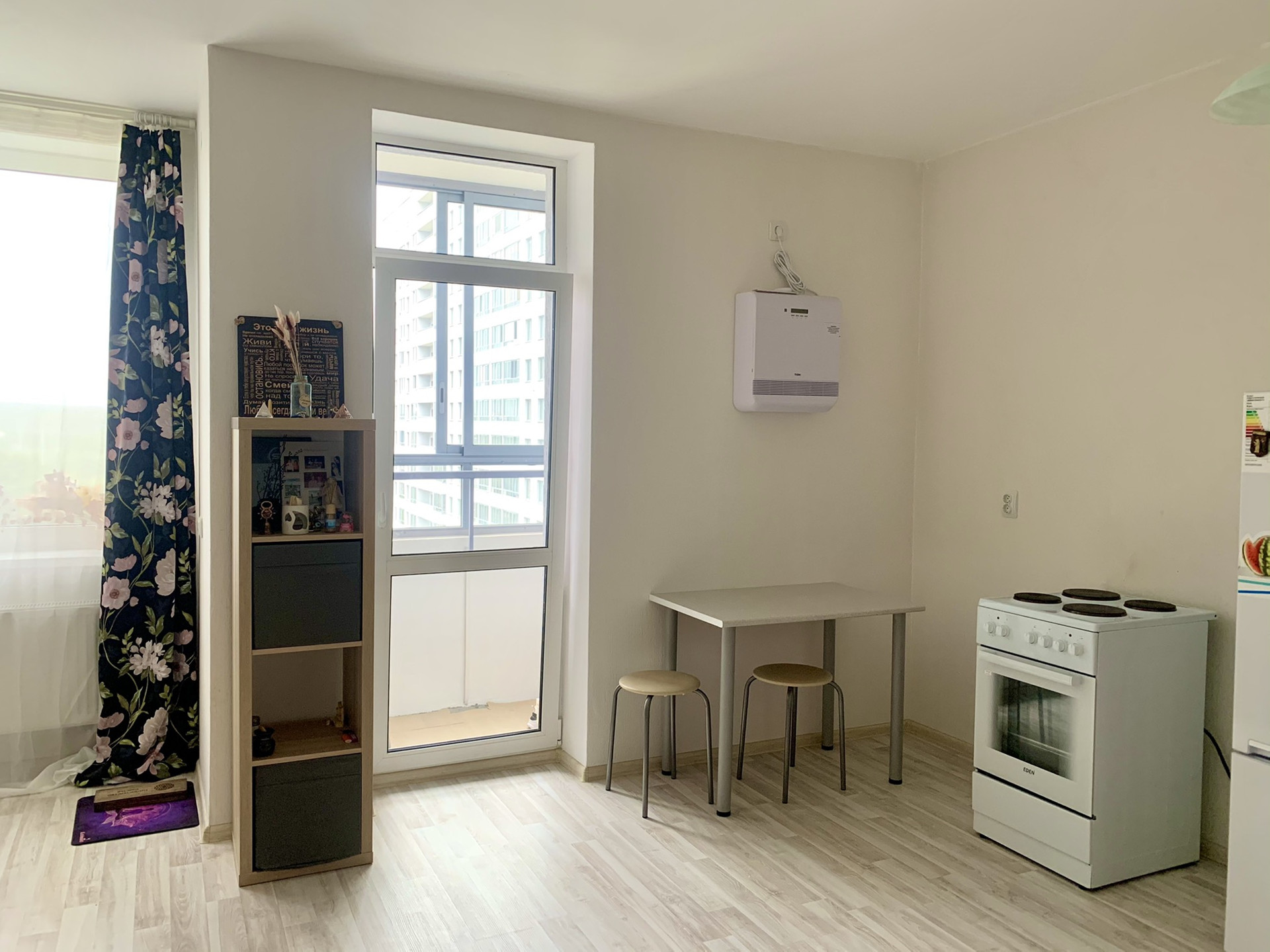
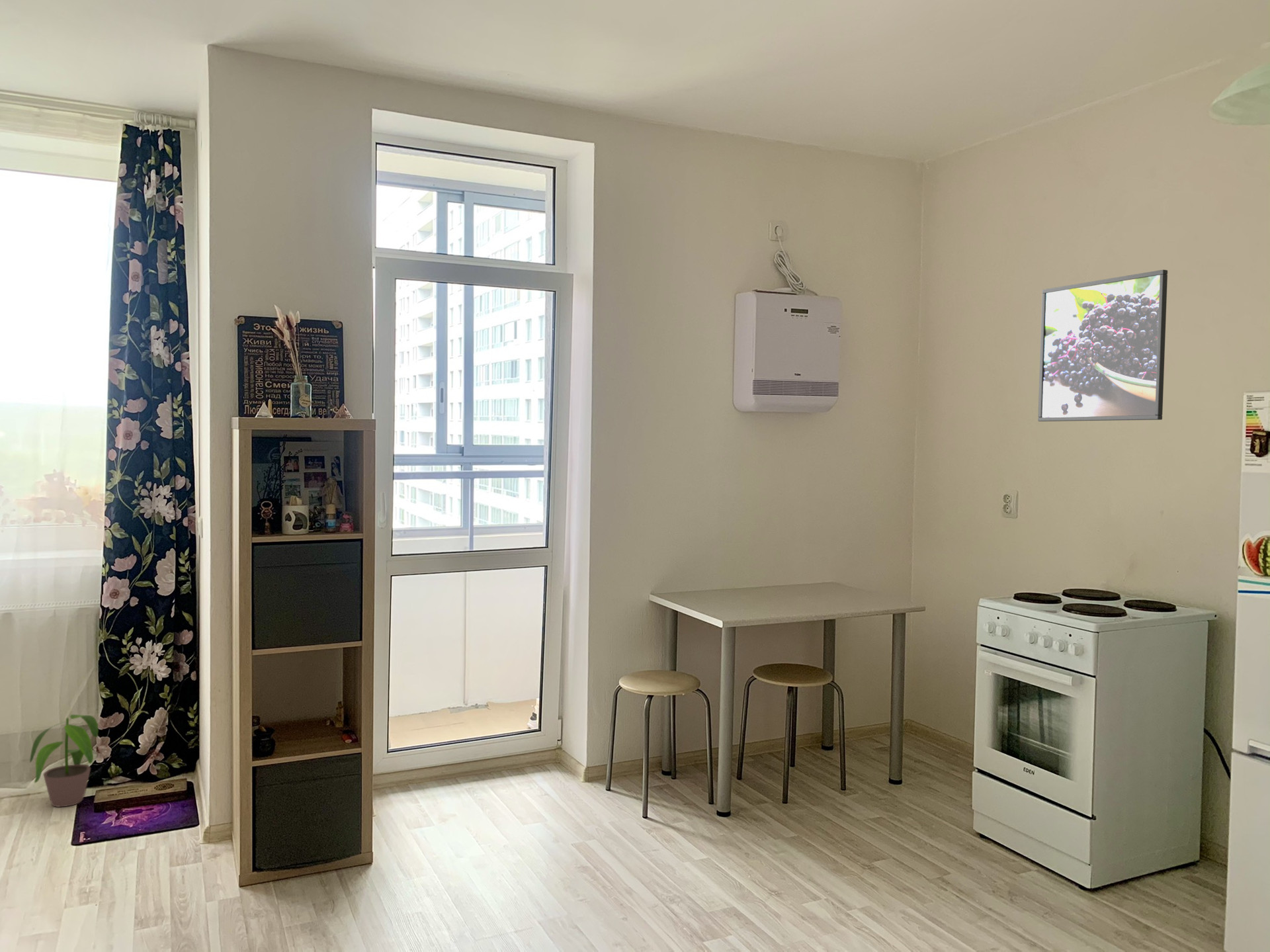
+ potted plant (66, 759)
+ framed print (1098, 351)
